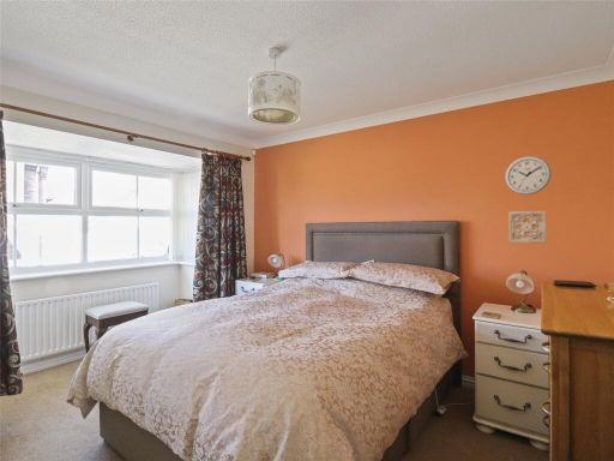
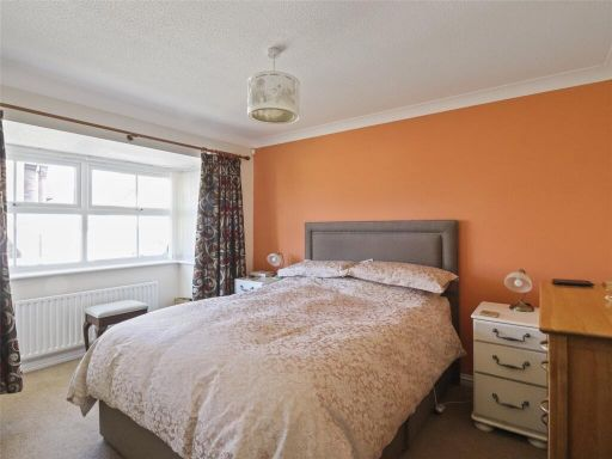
- wall ornament (526, 226)
- wall clock (526, 175)
